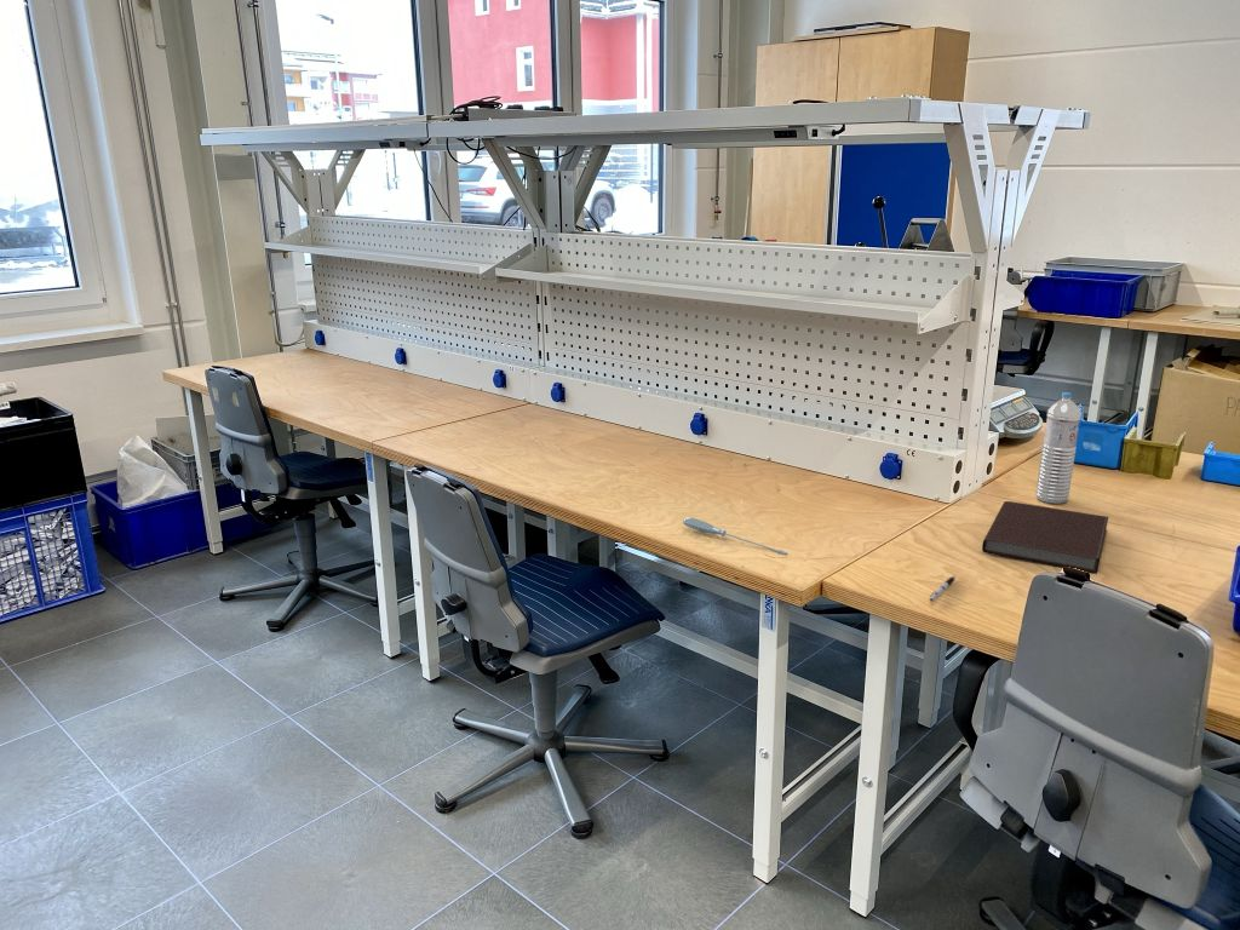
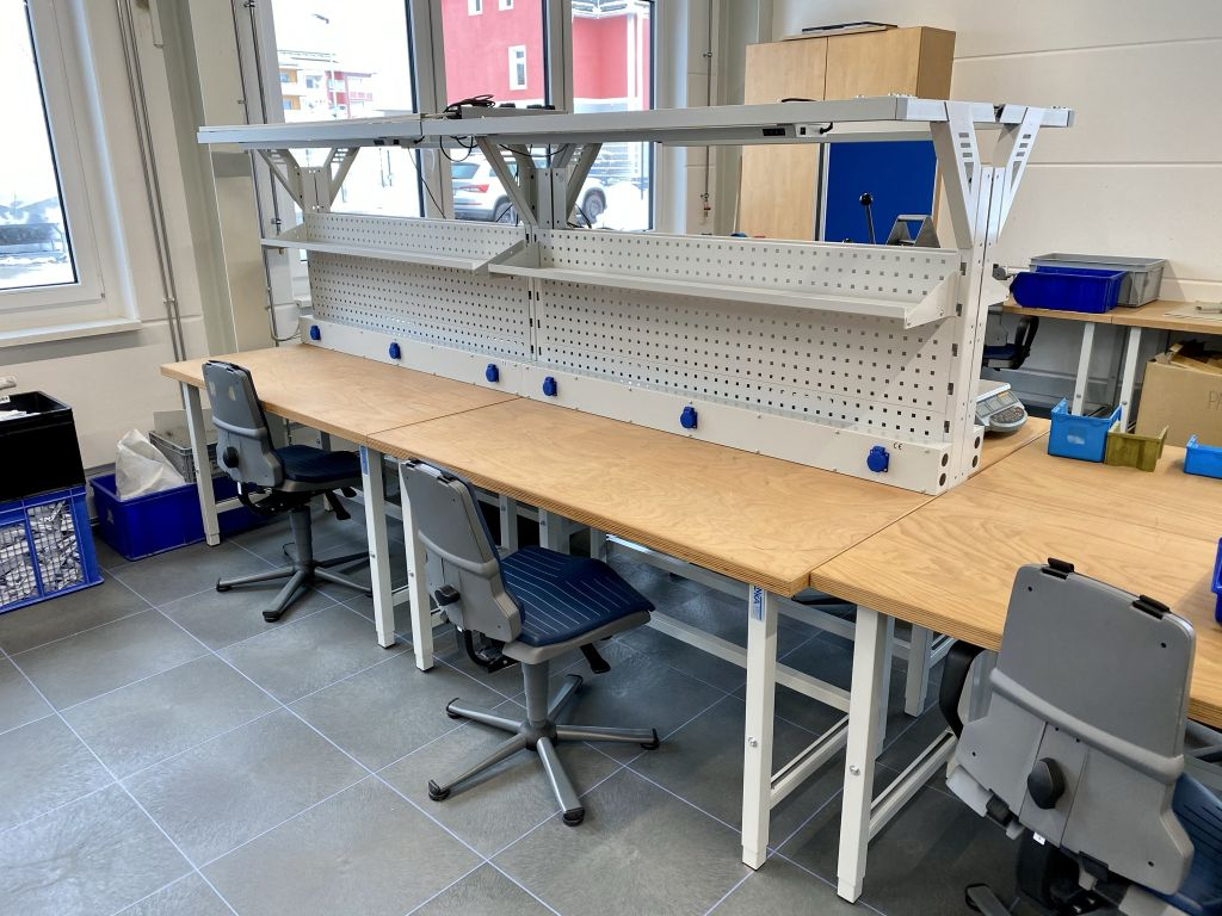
- notebook (1046, 534)
- water bottle (1058, 447)
- pen (942, 586)
- screwdriver (733, 535)
